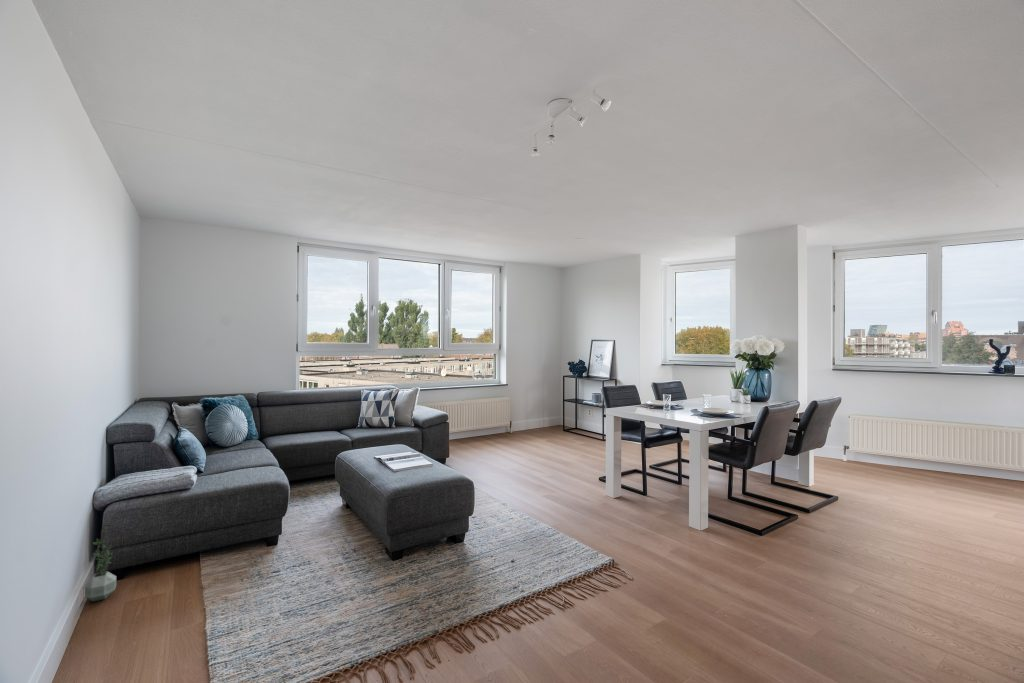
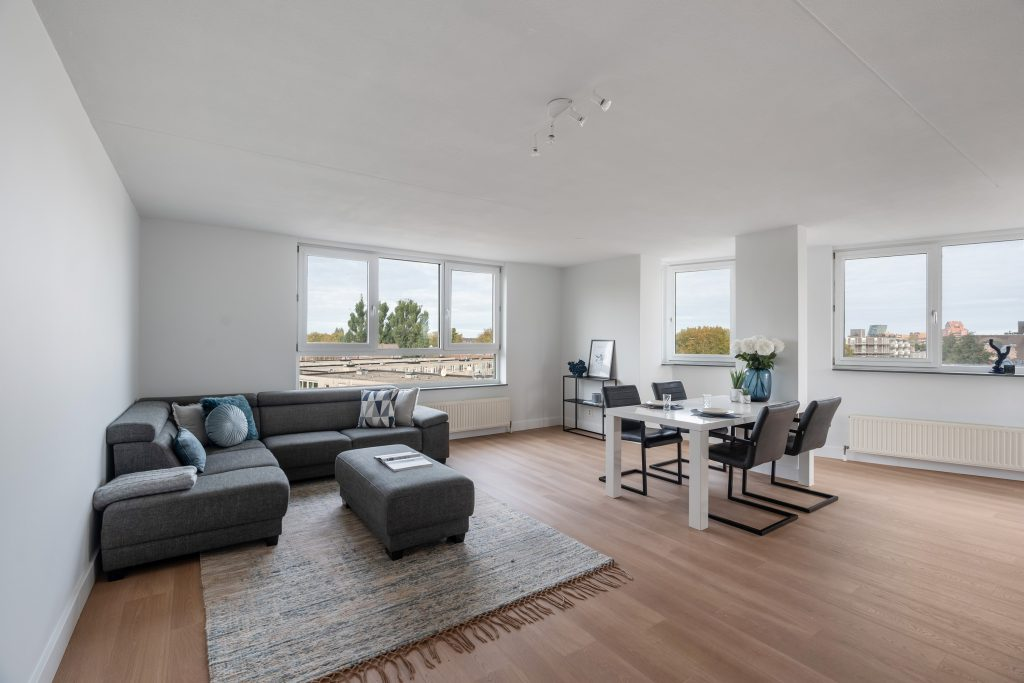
- potted plant (101, 567)
